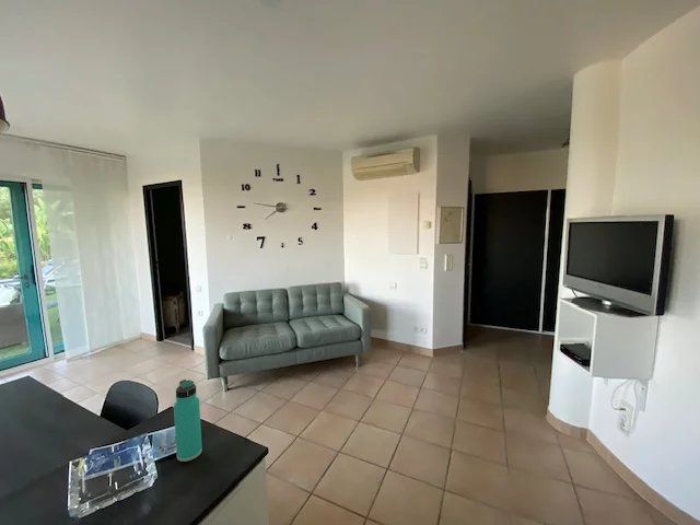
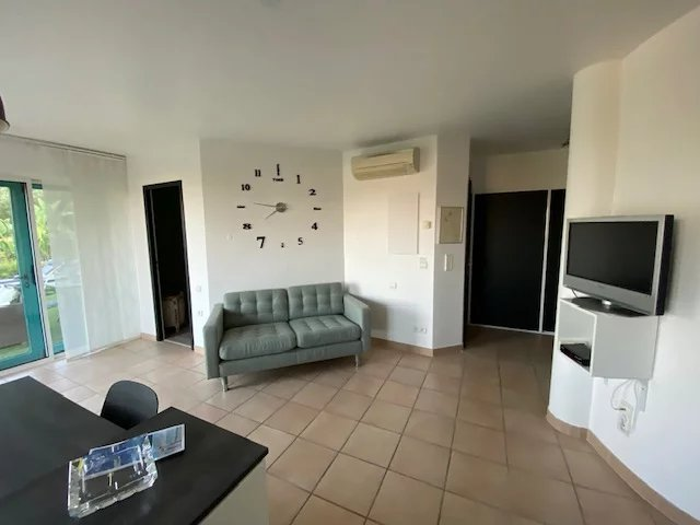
- thermos bottle (187, 418)
